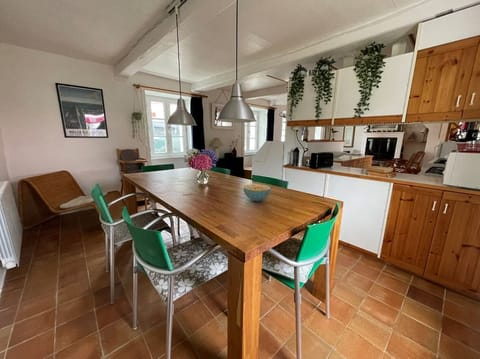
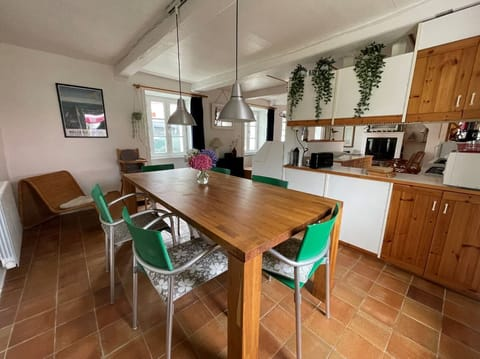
- cereal bowl (256, 193)
